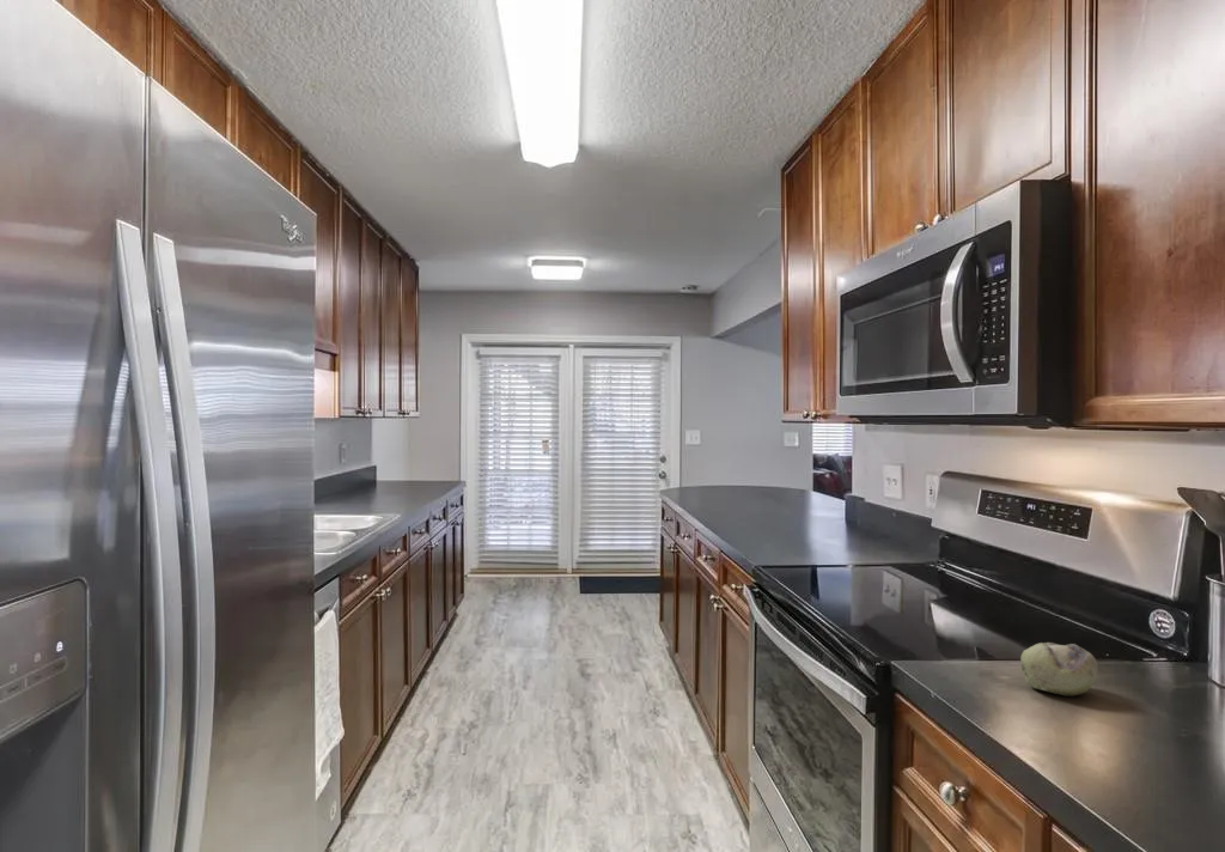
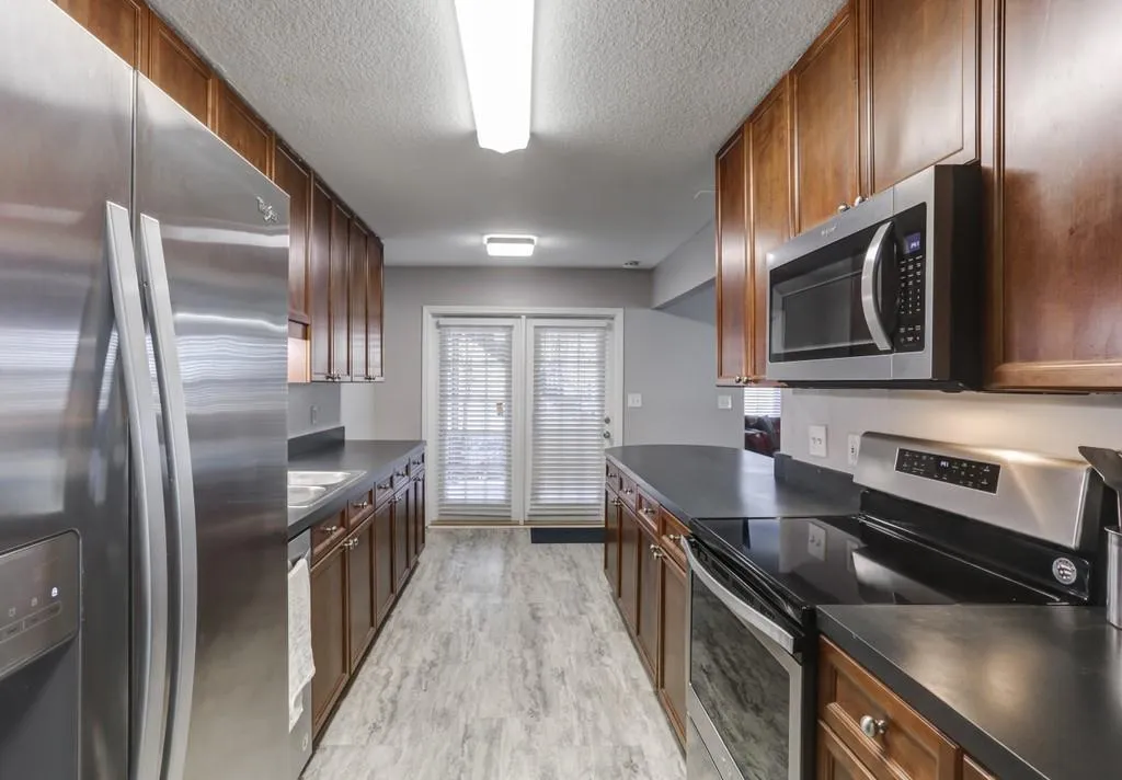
- fruit (1059, 667)
